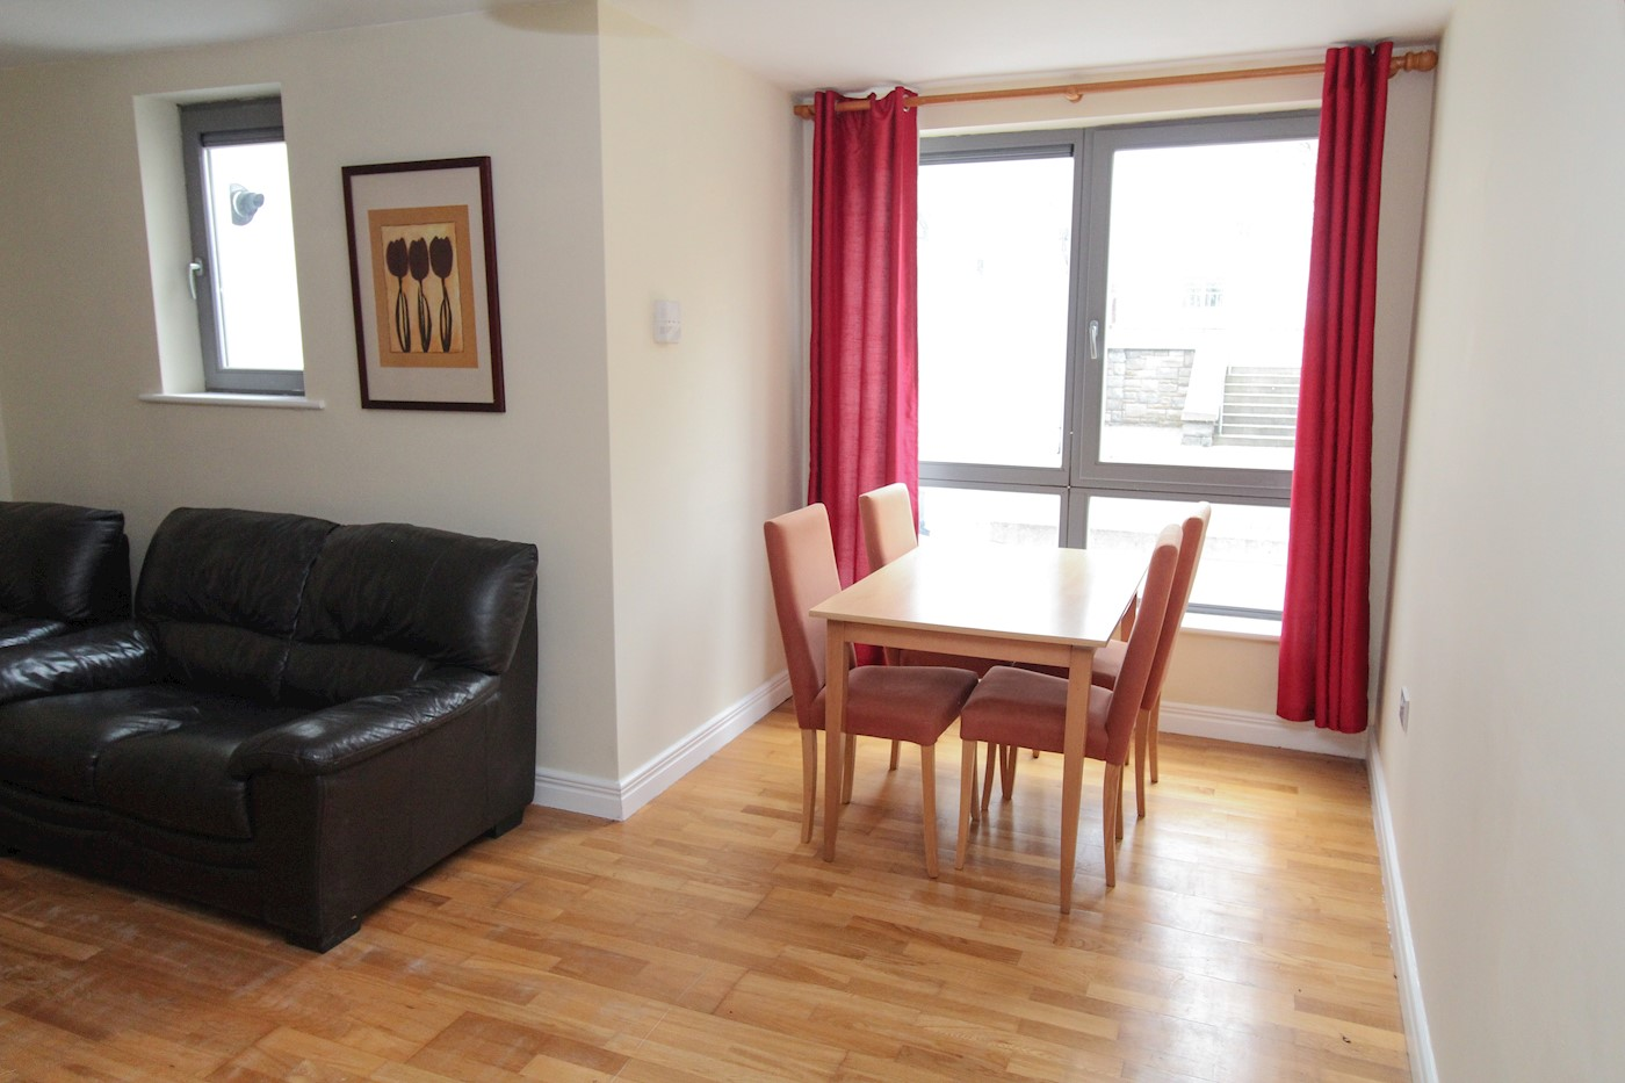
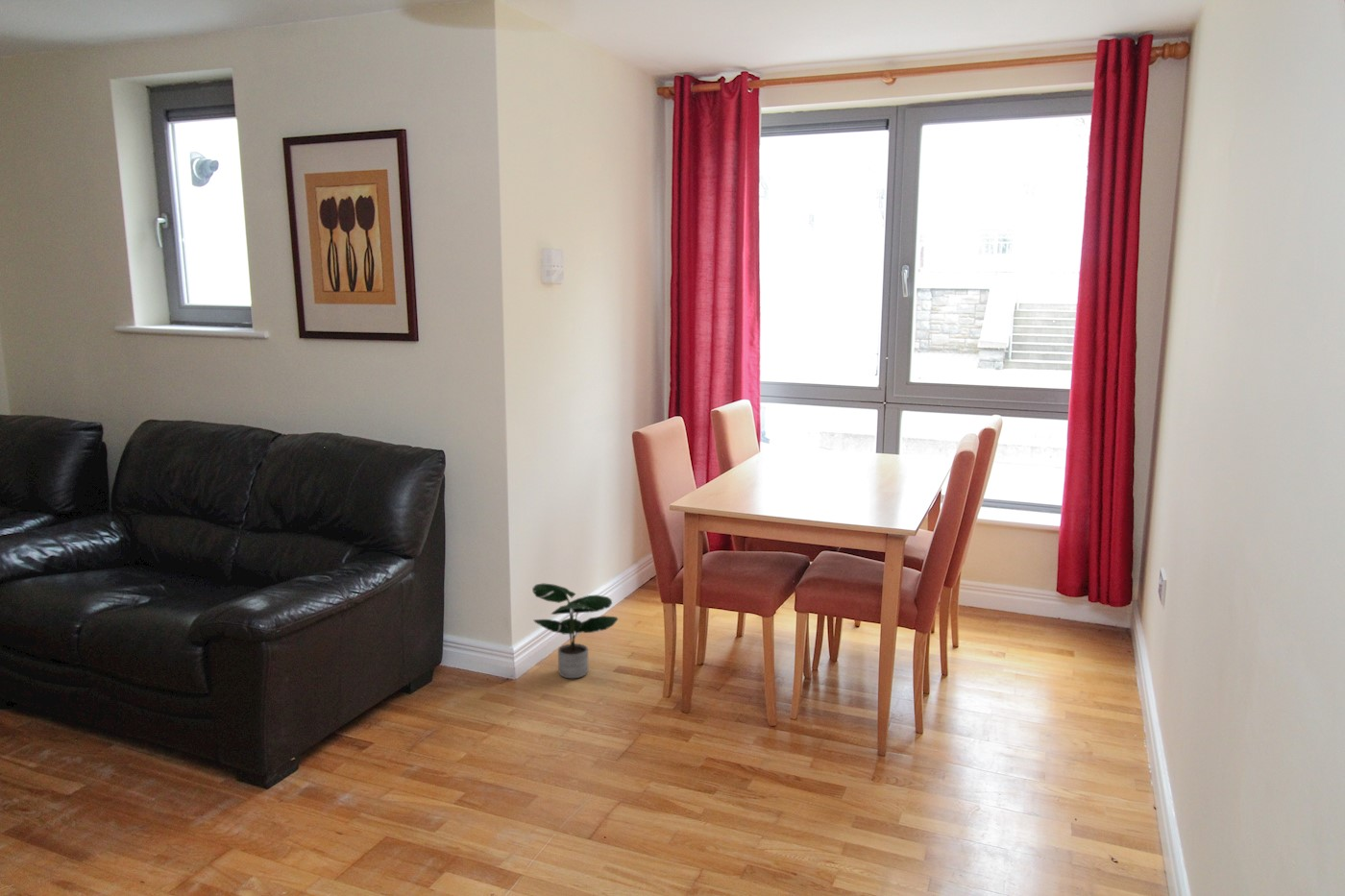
+ potted plant (574, 629)
